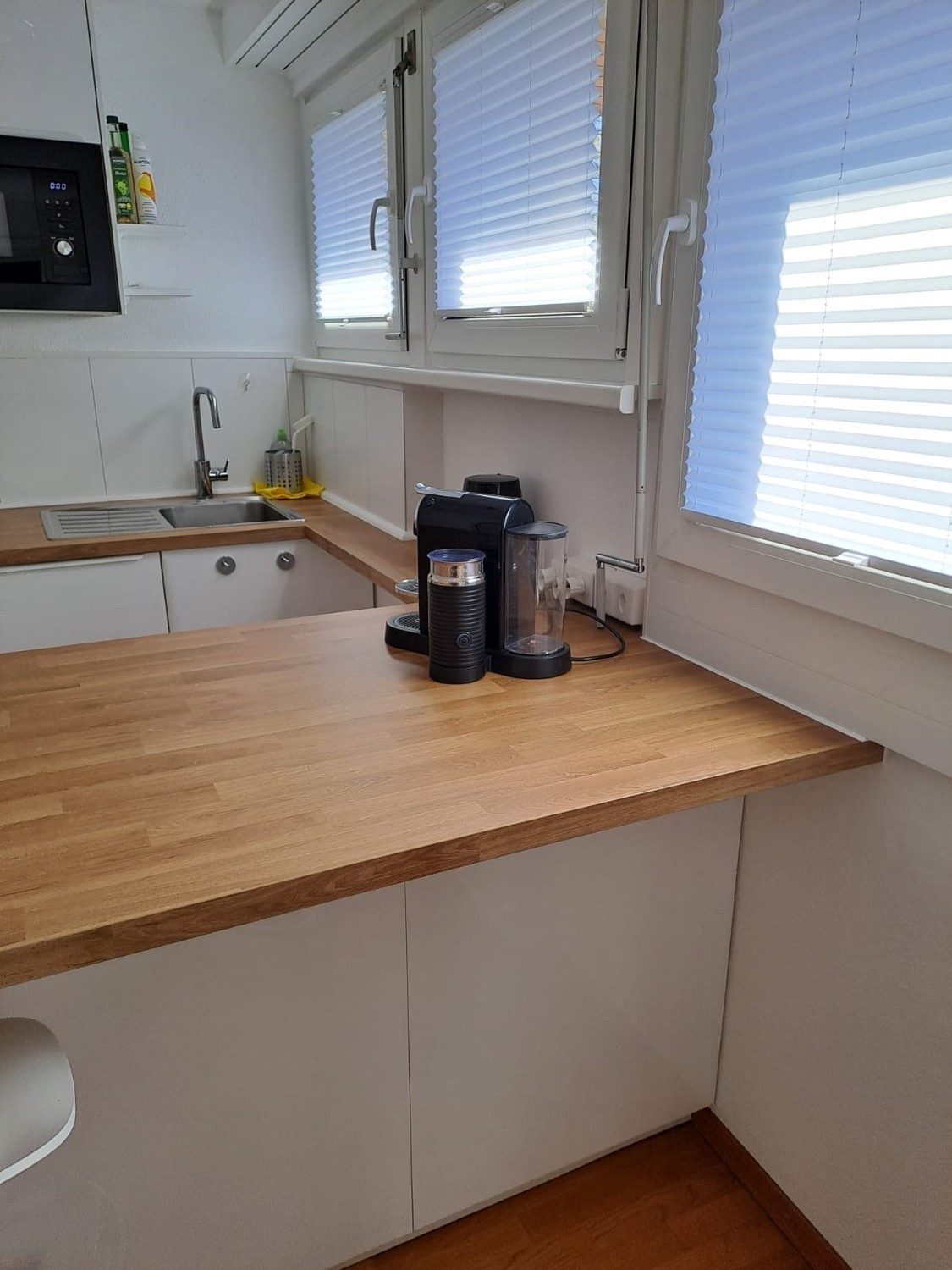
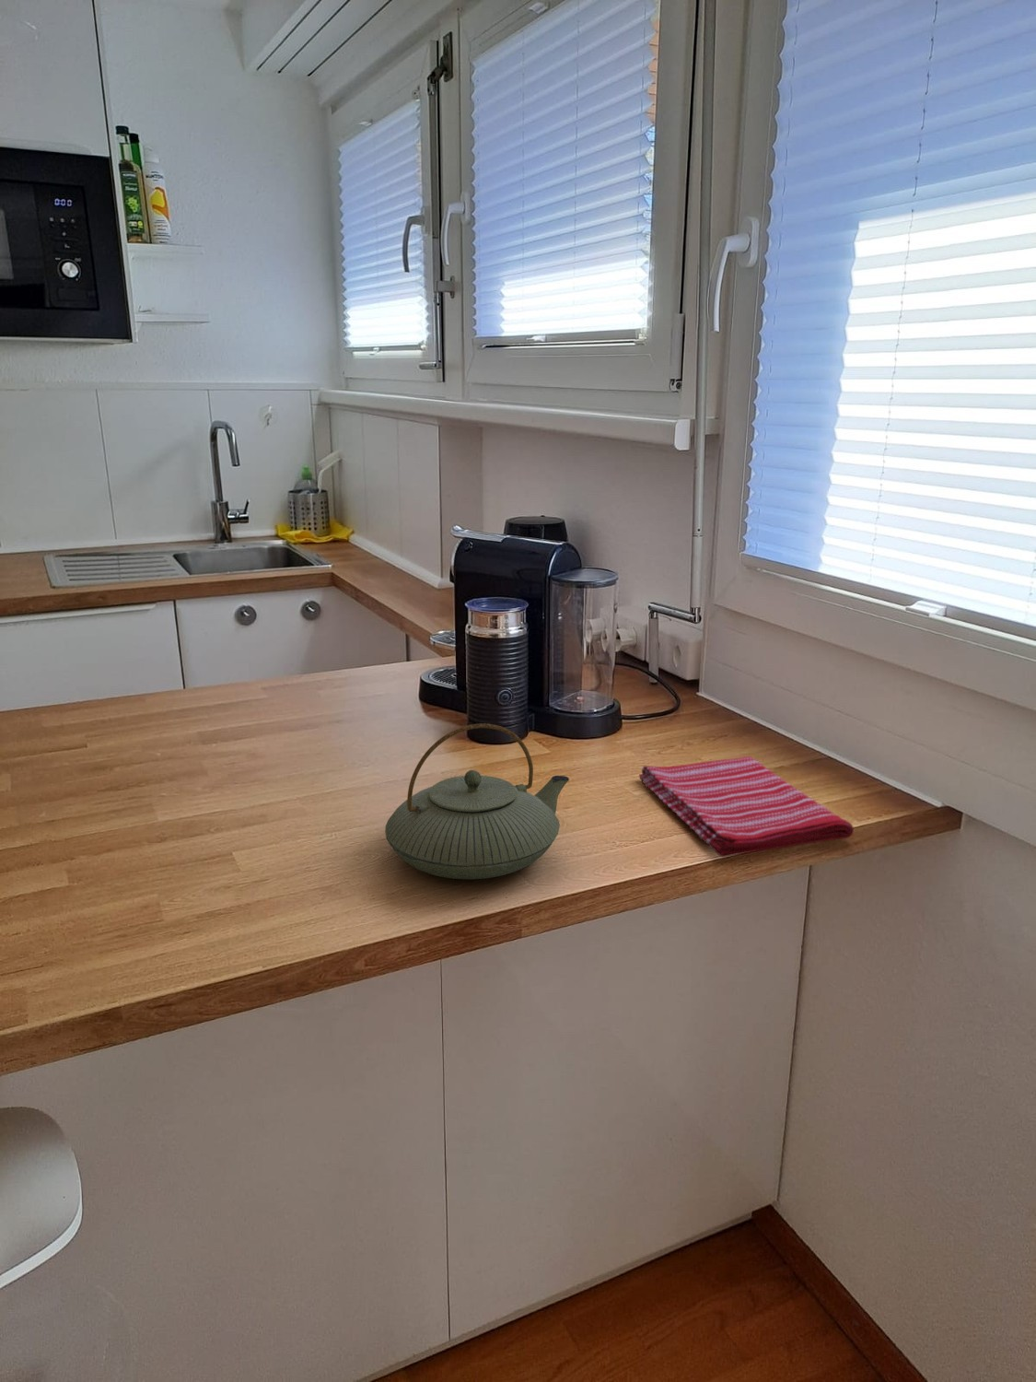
+ teapot (482, 789)
+ dish towel (740, 799)
